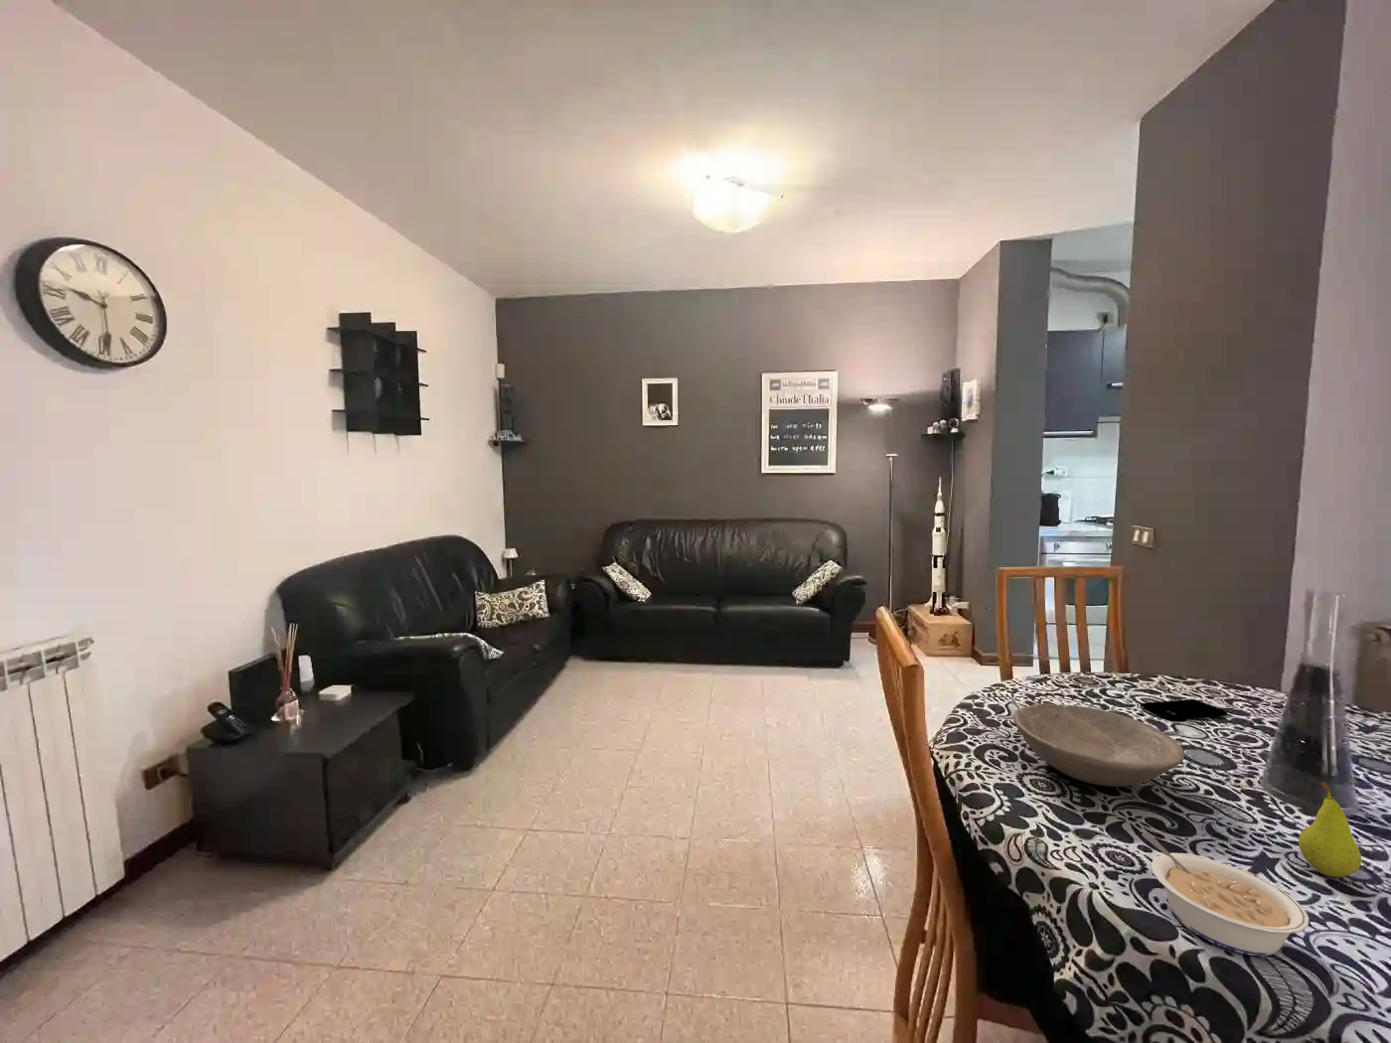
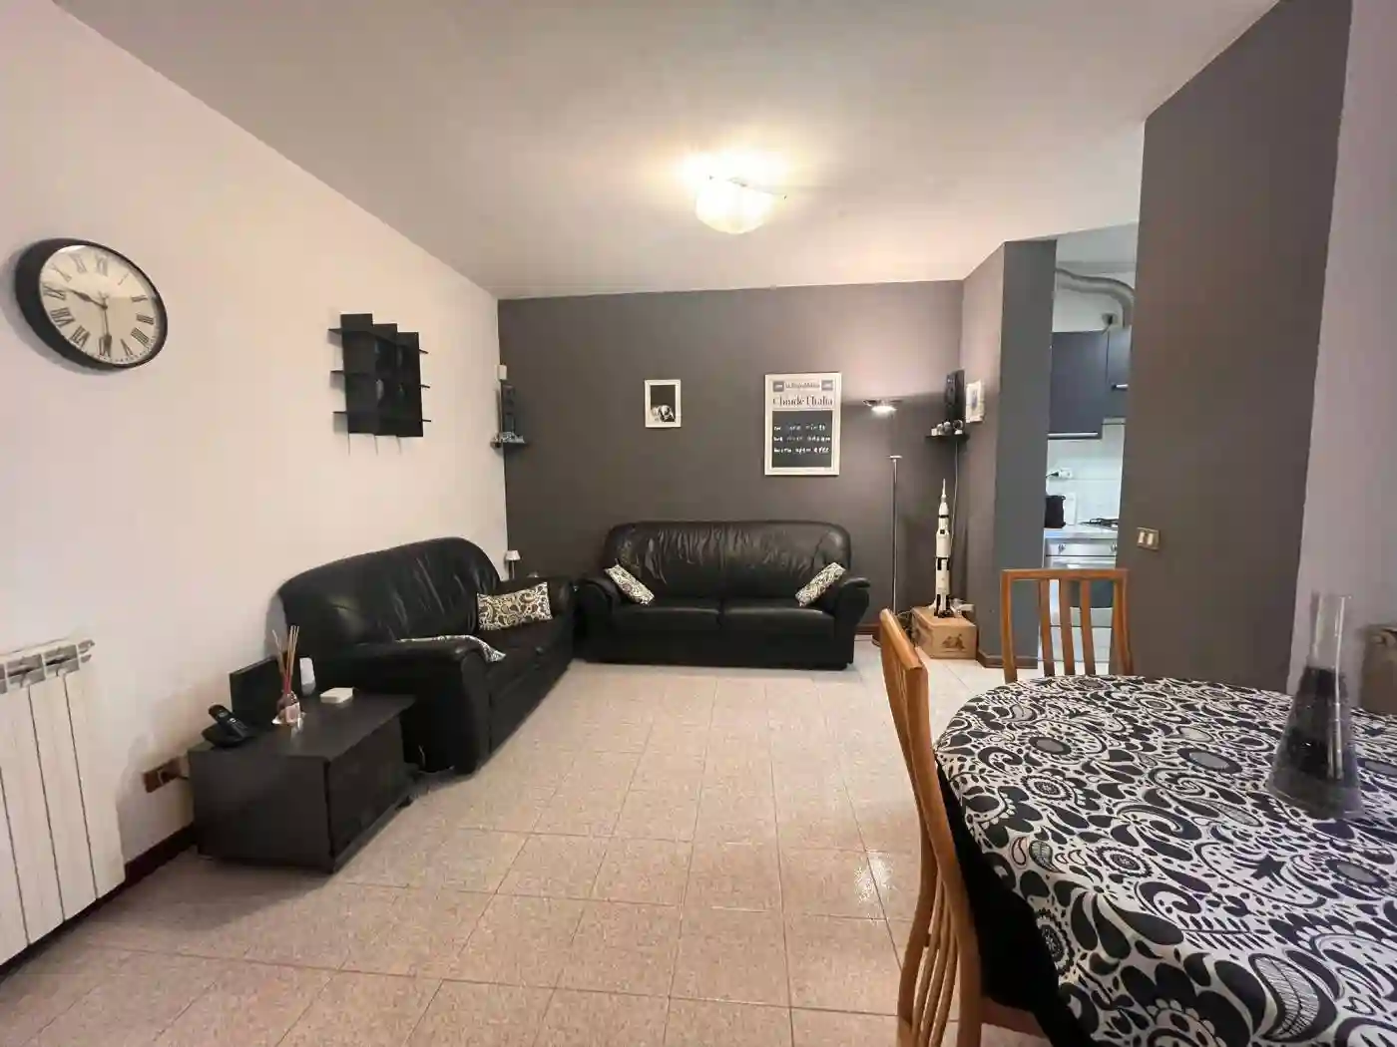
- bowl (1091, 750)
- fruit (1331, 832)
- legume (1217, 901)
- smartphone (1183, 708)
